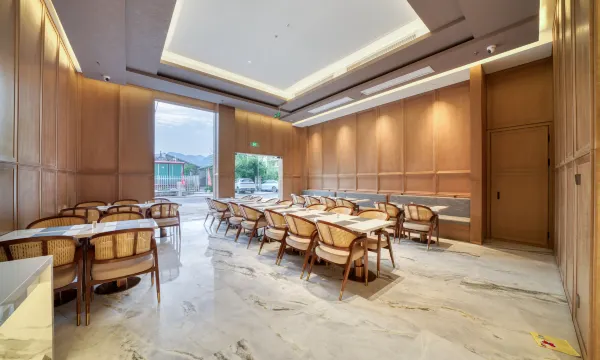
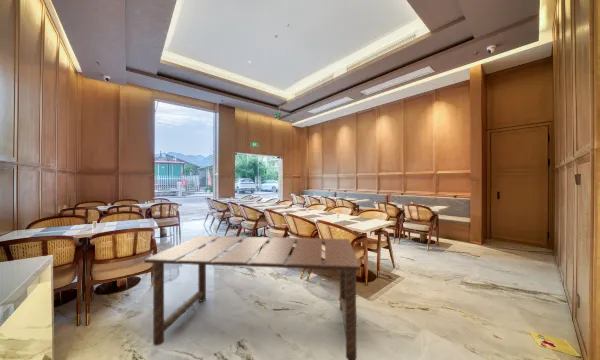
+ dining table (261, 266)
